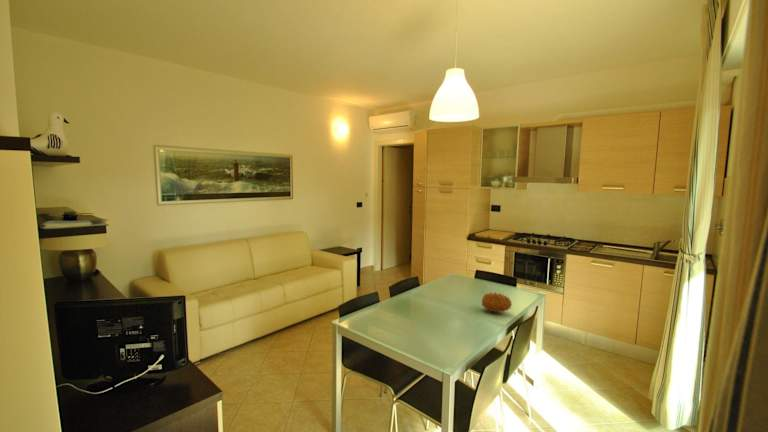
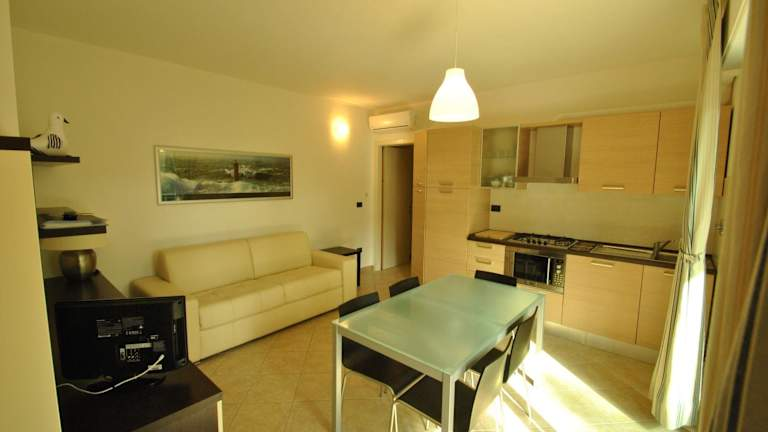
- fruit (496, 302)
